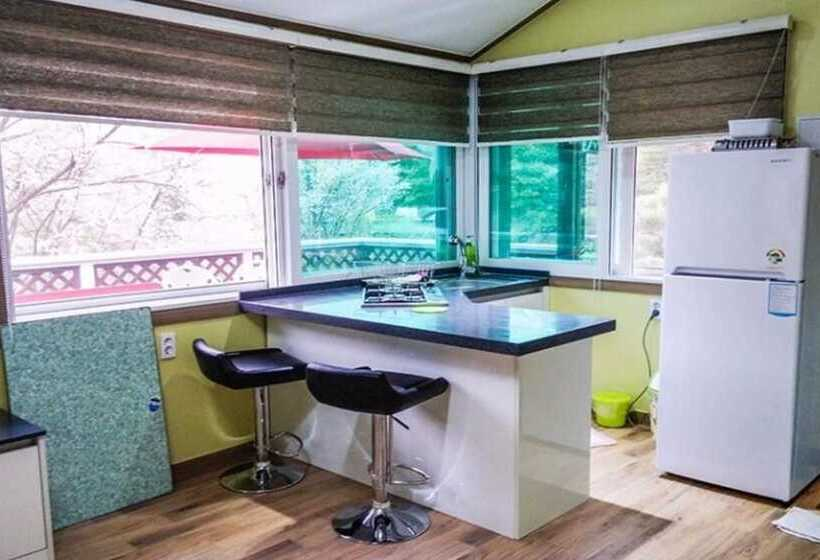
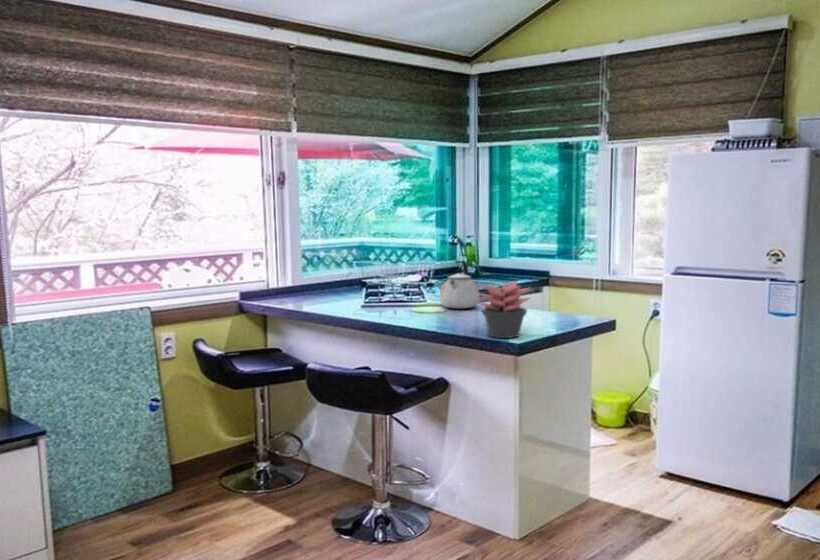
+ succulent plant (504, 309)
+ kettle (459, 284)
